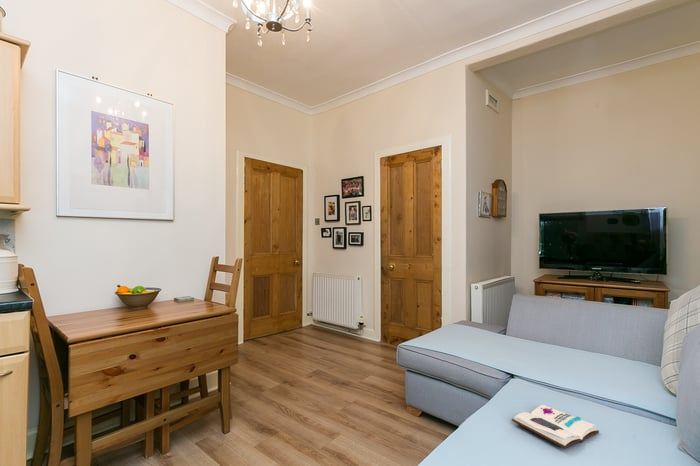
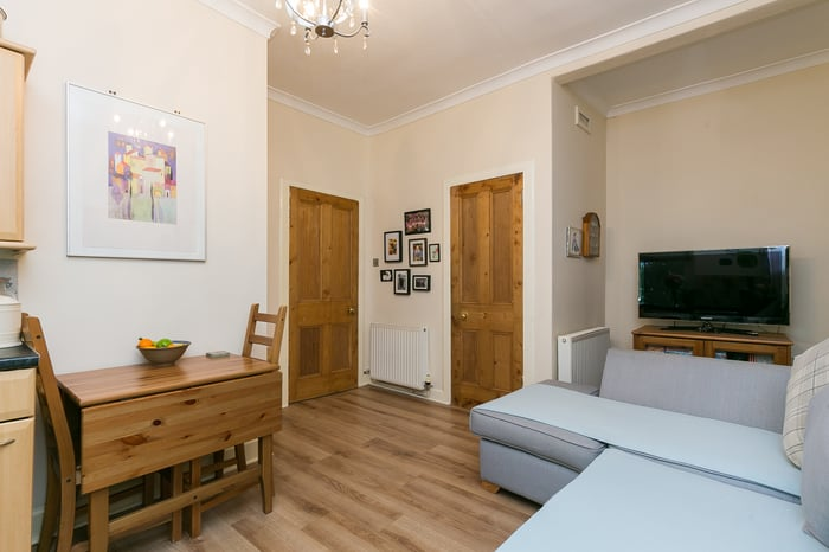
- book (554, 423)
